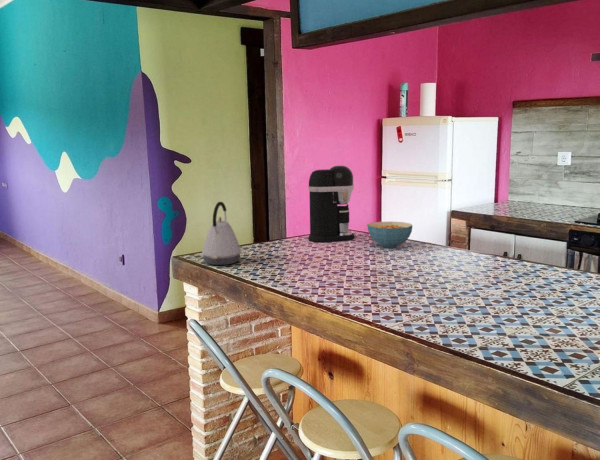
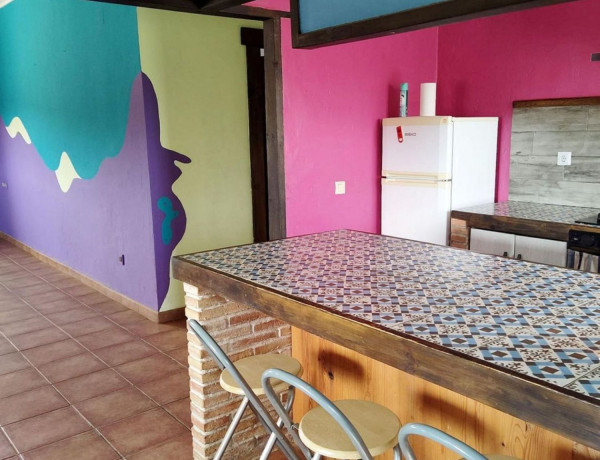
- coffee maker (331, 202)
- cereal bowl (389, 235)
- kettle (221, 231)
